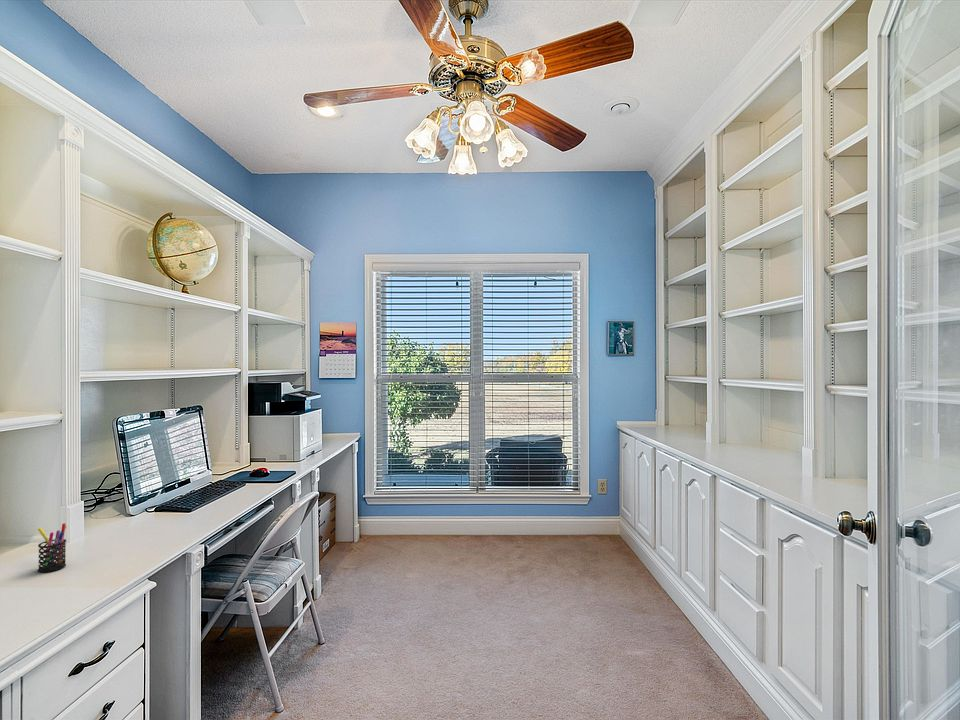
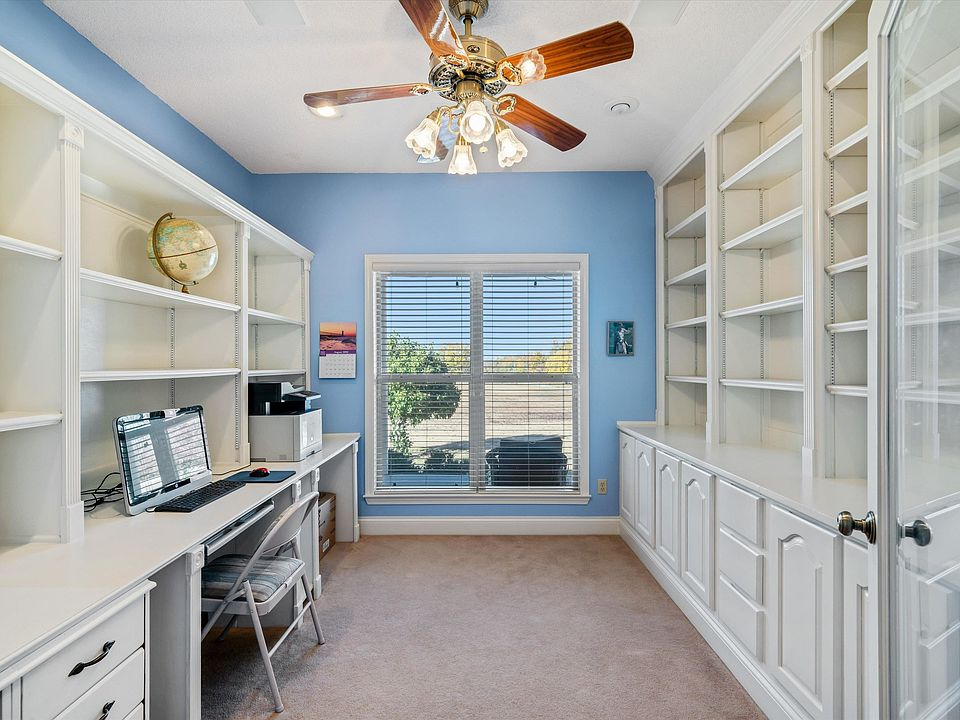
- pen holder (55, 545)
